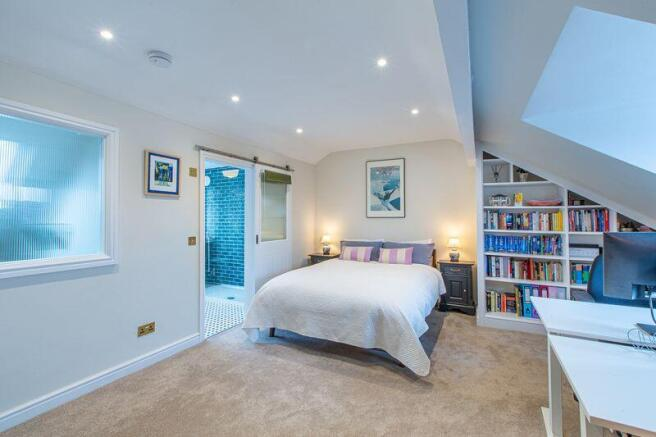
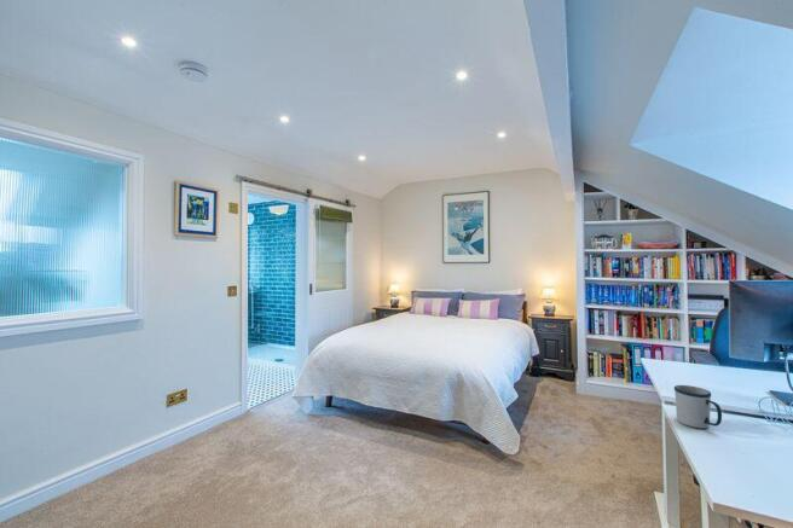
+ mug (695, 407)
